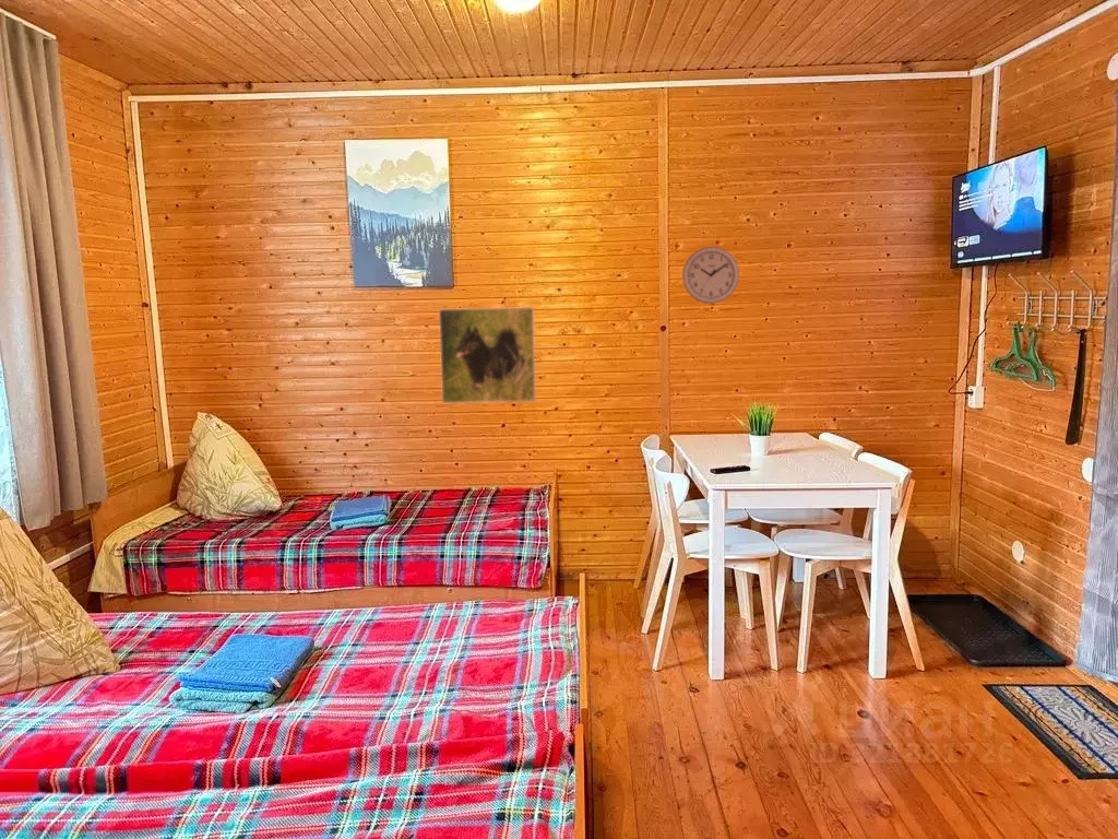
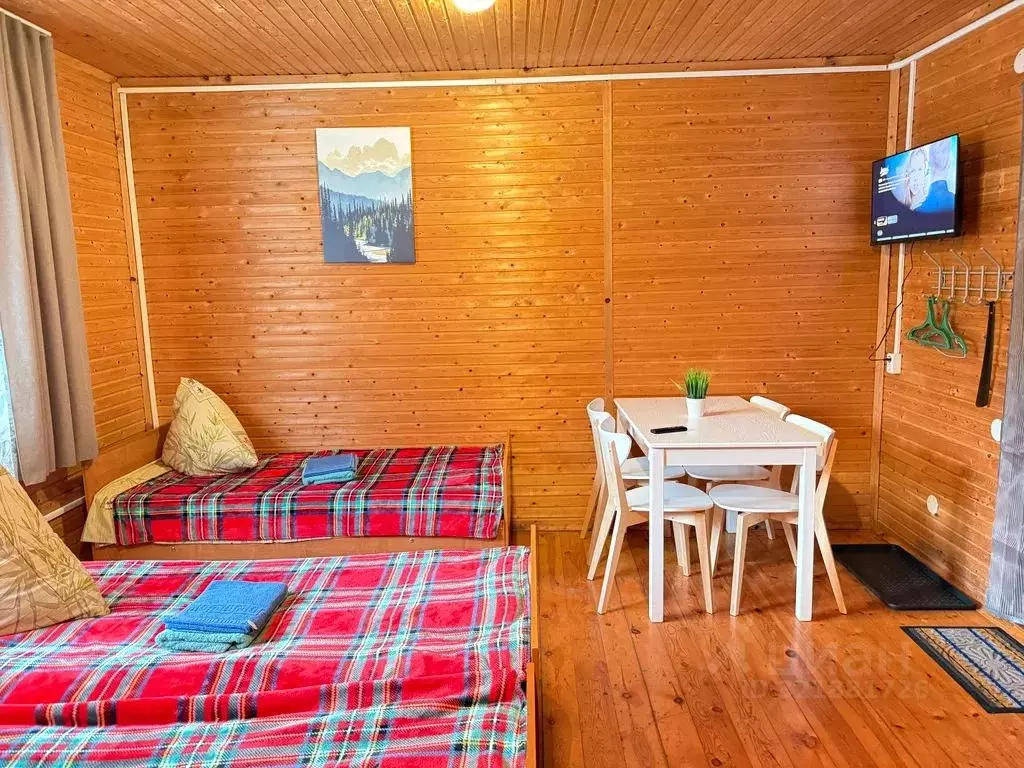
- wall clock (711, 274)
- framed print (487, 355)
